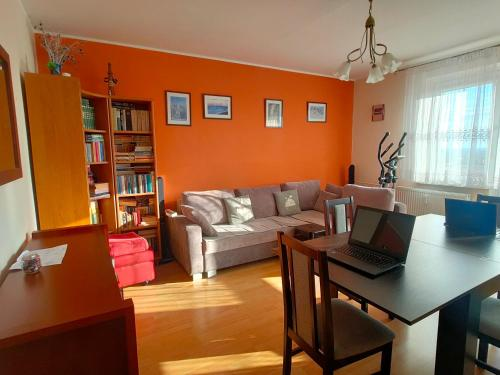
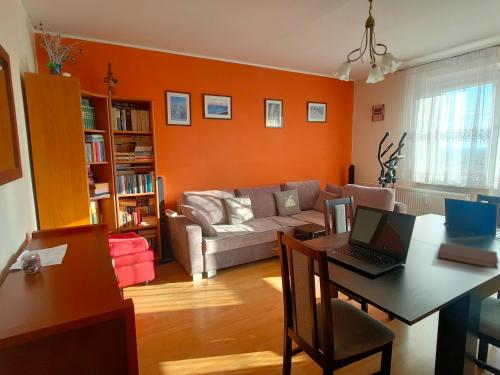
+ notebook (466, 254)
